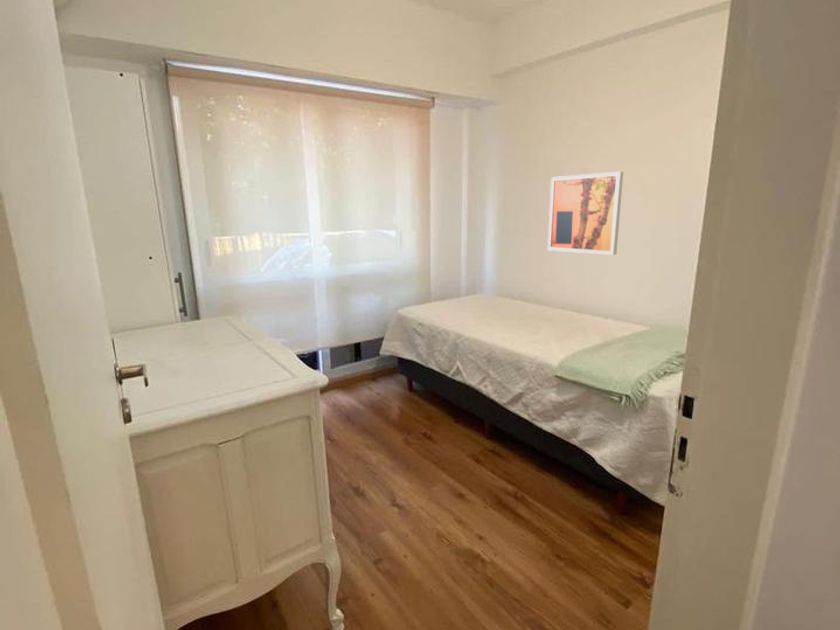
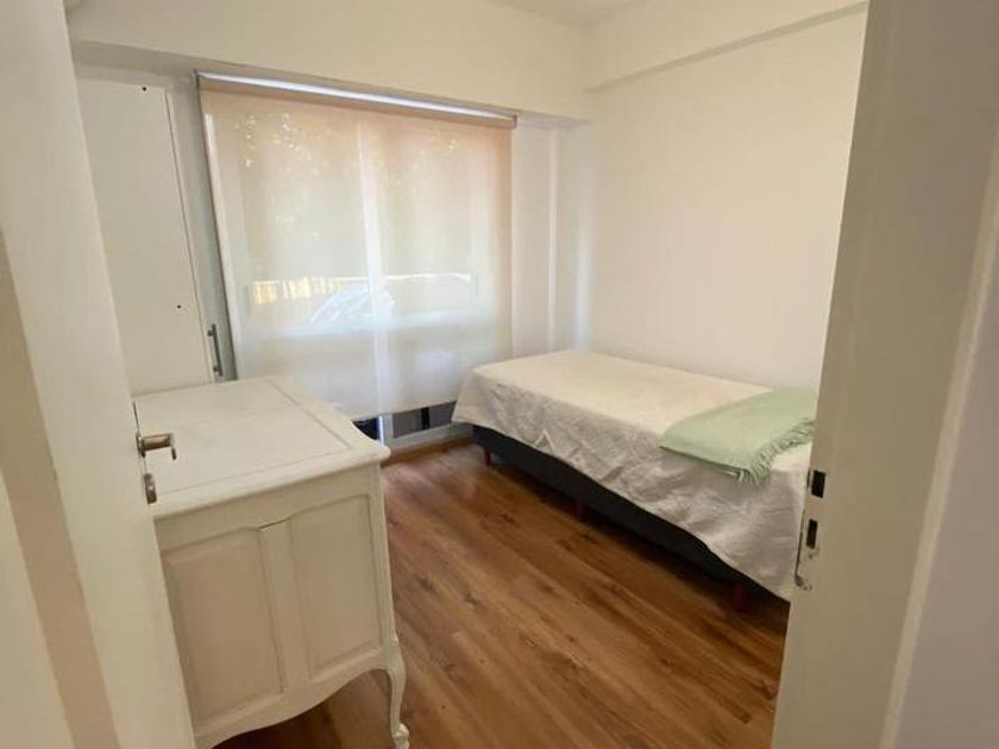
- wall art (582, 214)
